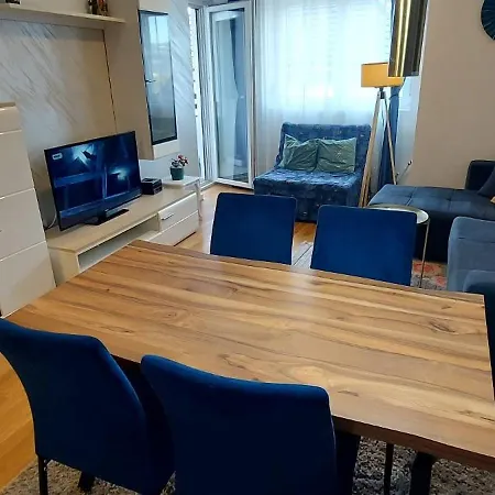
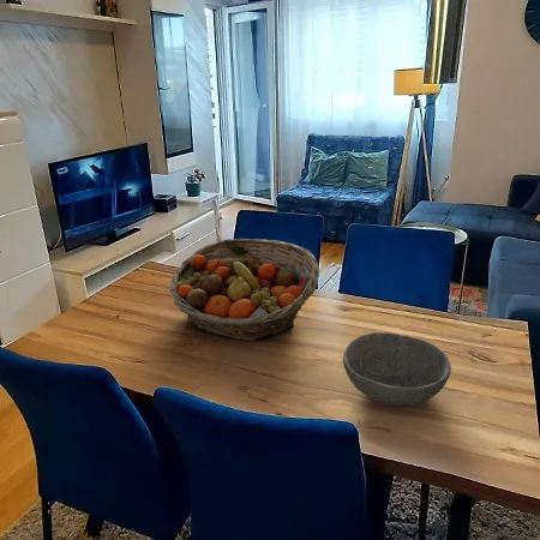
+ fruit basket (244, 287)
+ bowl (394, 373)
